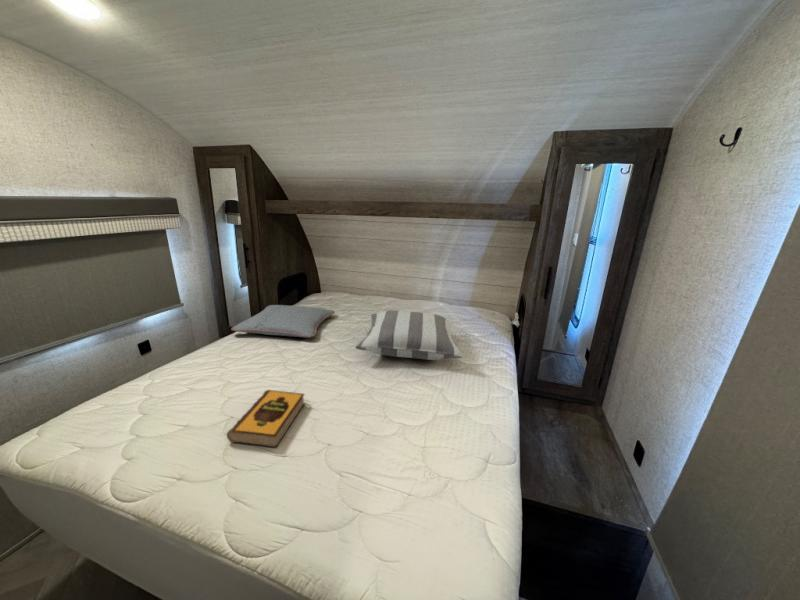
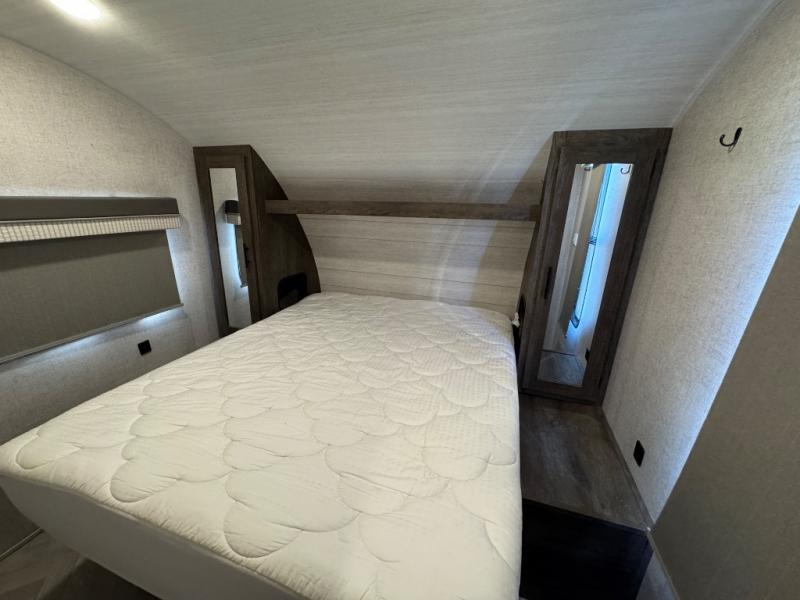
- hardback book (269, 415)
- pillow (410, 332)
- pillow (288, 319)
